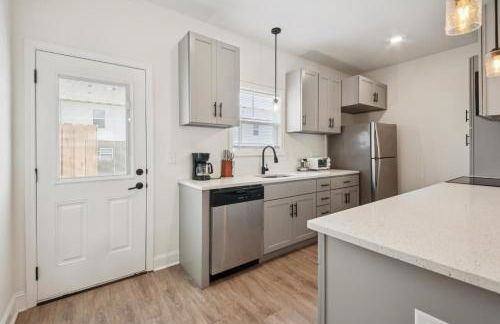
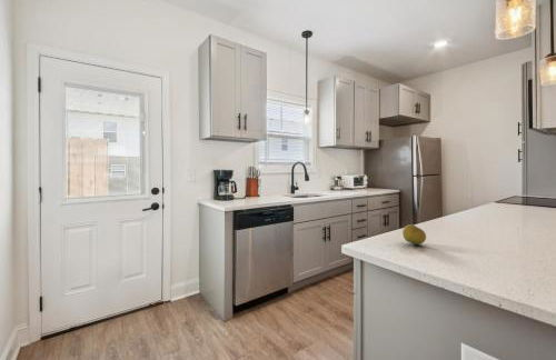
+ fruit (414, 234)
